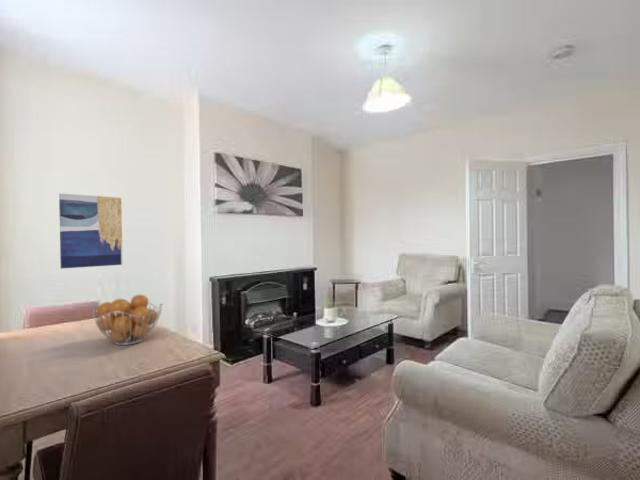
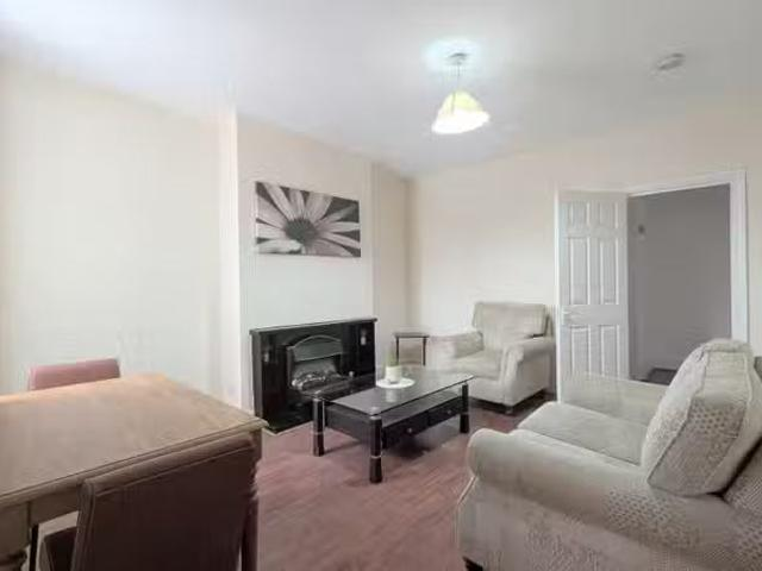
- fruit basket (129, 318)
- wall art (92, 231)
